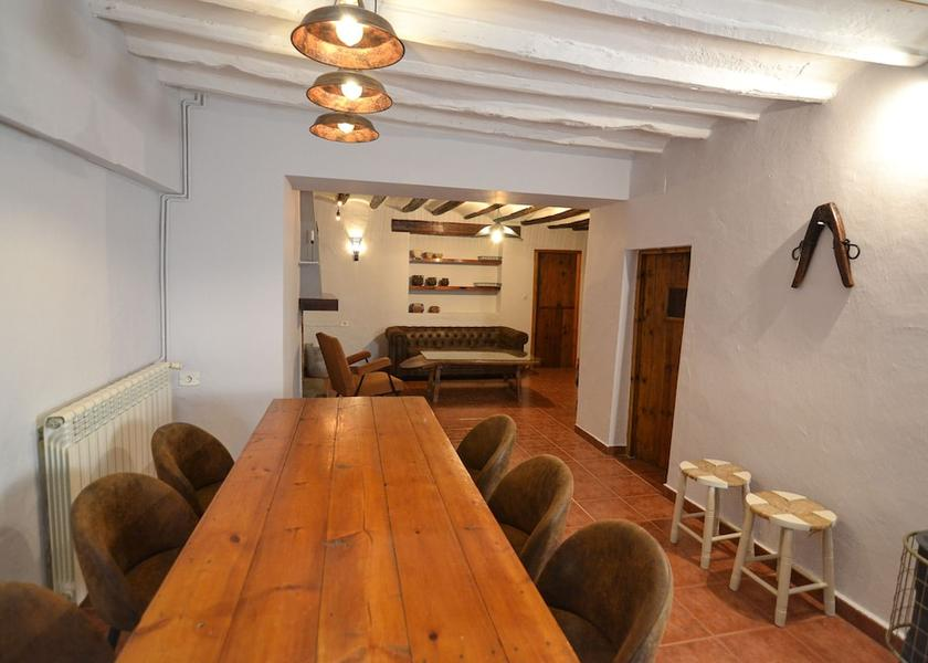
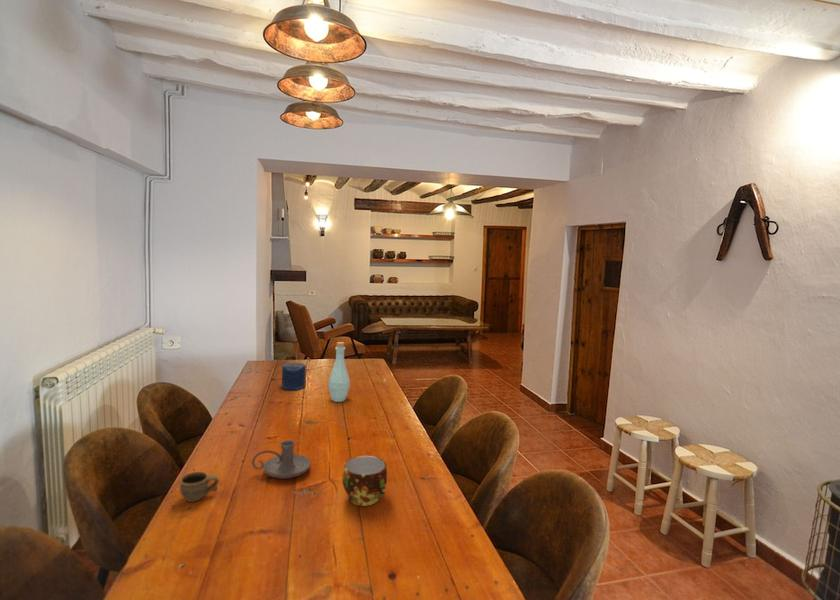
+ cup (199, 487)
+ bottle (339, 371)
+ cup (367, 482)
+ candle (293, 375)
+ candle holder (281, 457)
